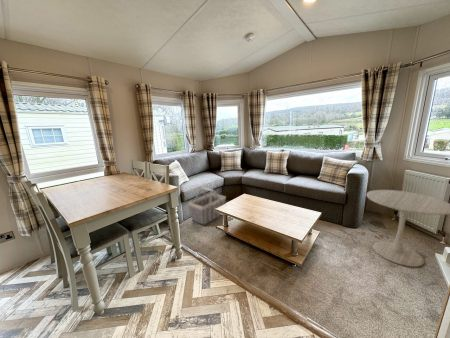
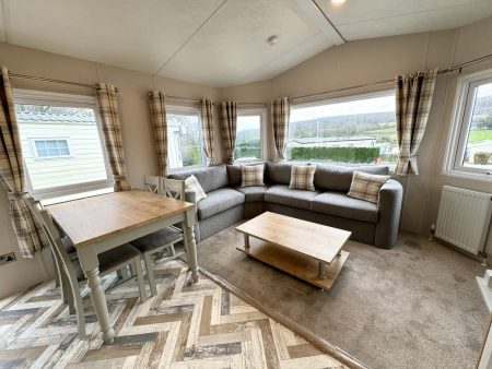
- side table (401, 227)
- basket (208, 203)
